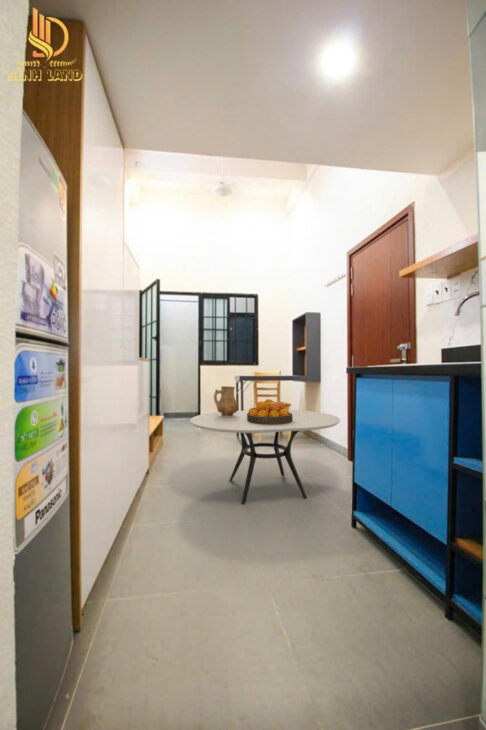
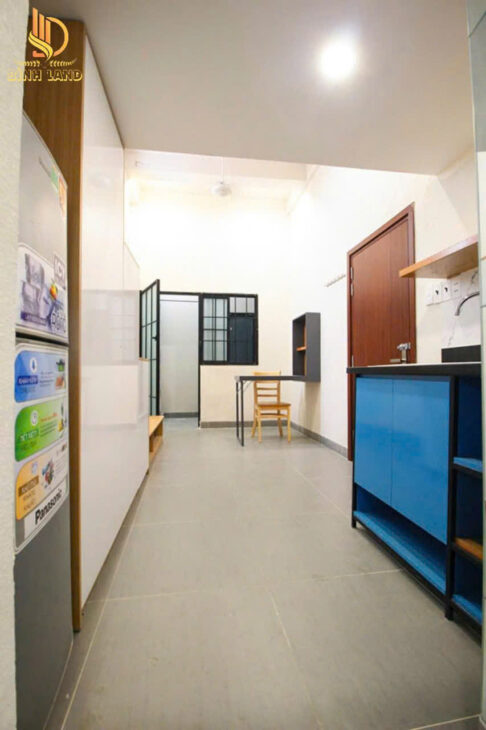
- fruit bowl (269, 410)
- dining table (265, 454)
- ceramic pitcher (227, 401)
